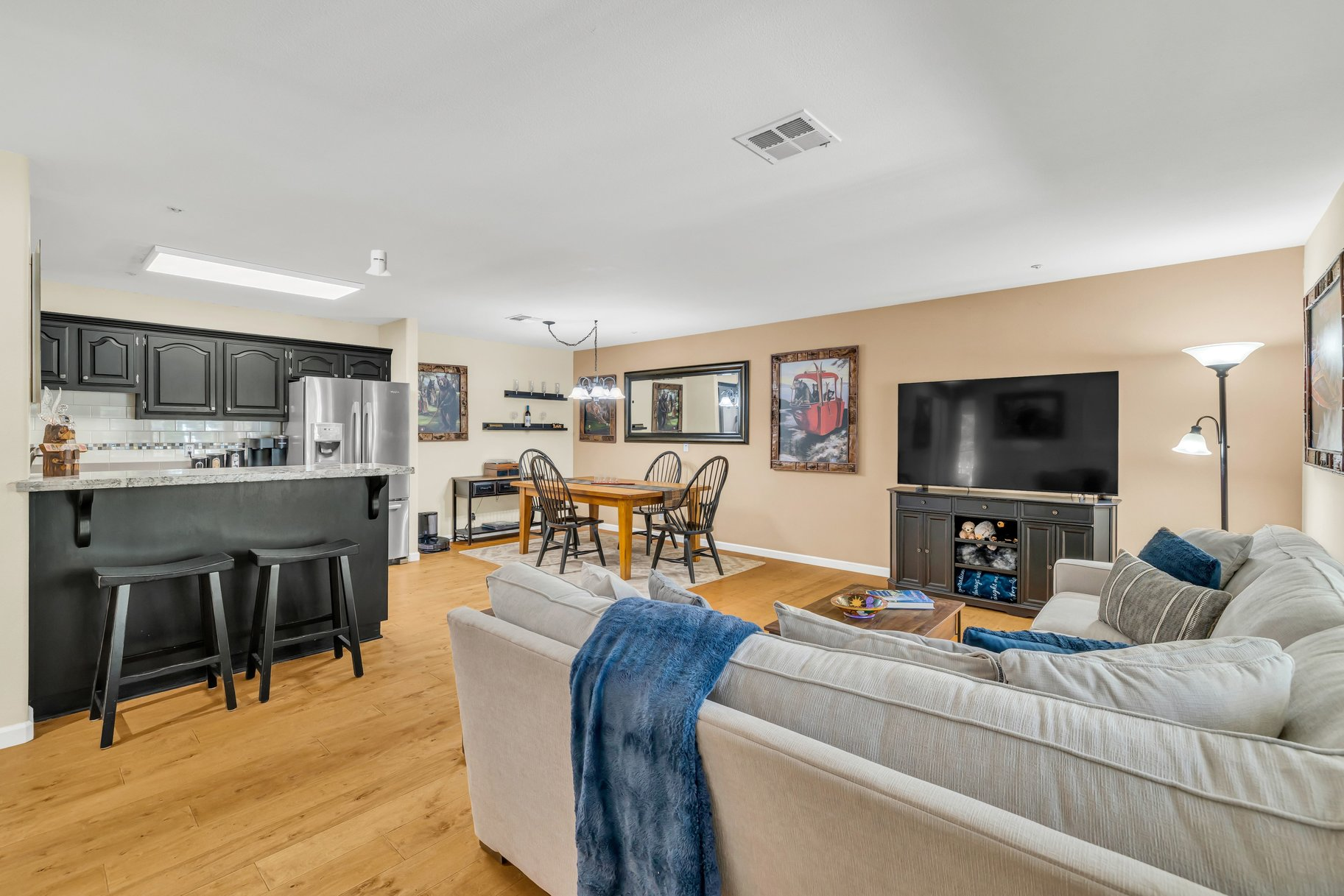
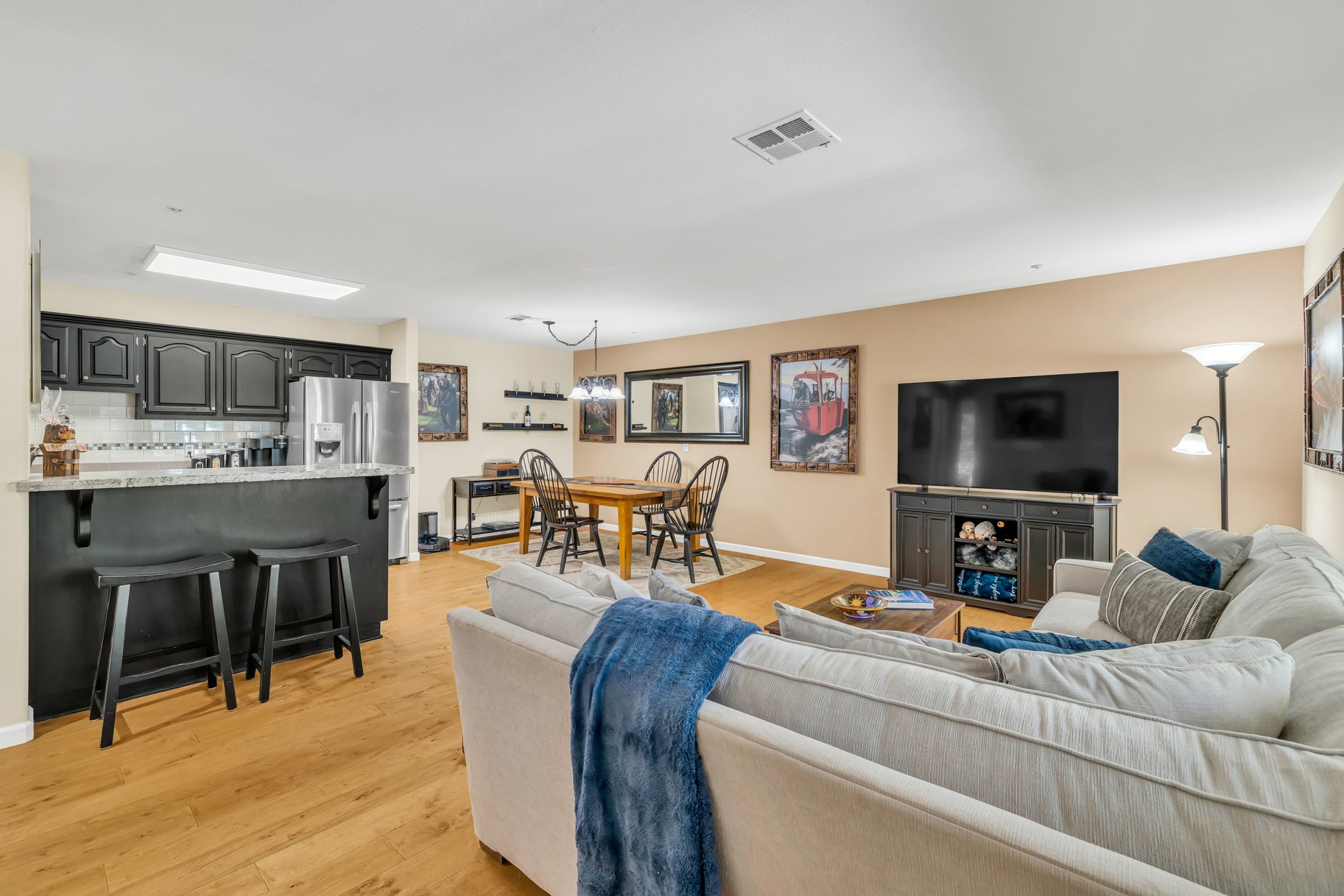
- knight helmet (379, 264)
